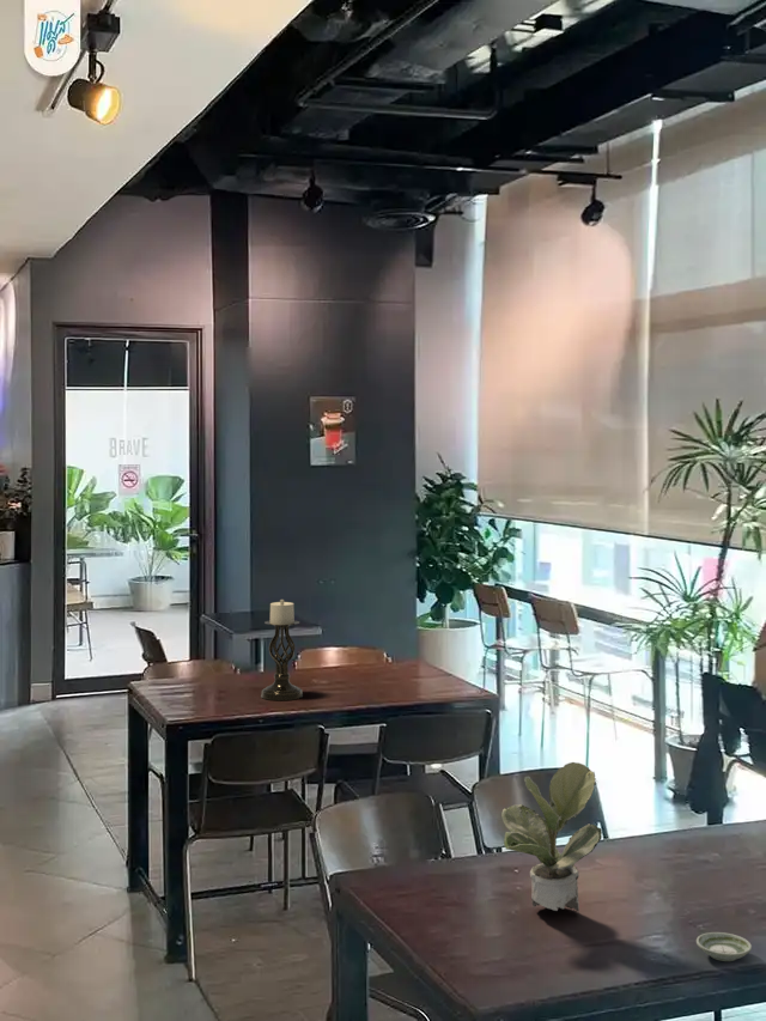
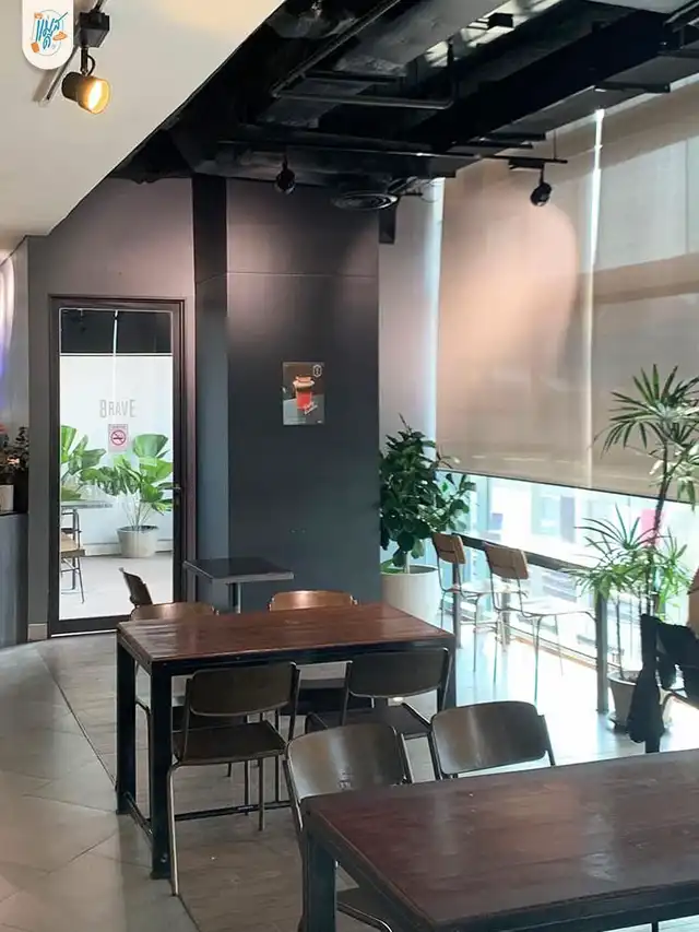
- candle holder (282, 648)
- saucer (723, 948)
- potted plant (543, 843)
